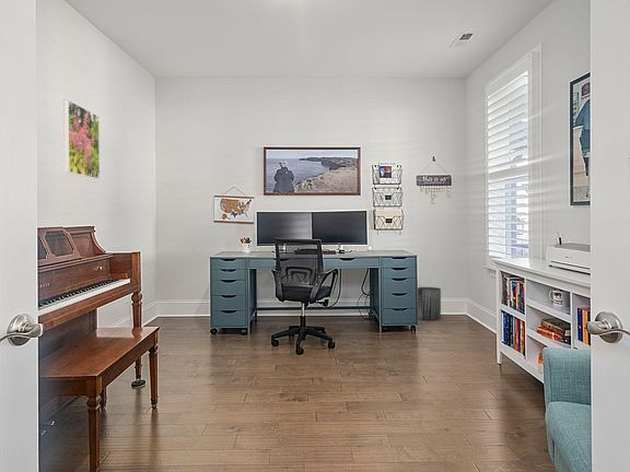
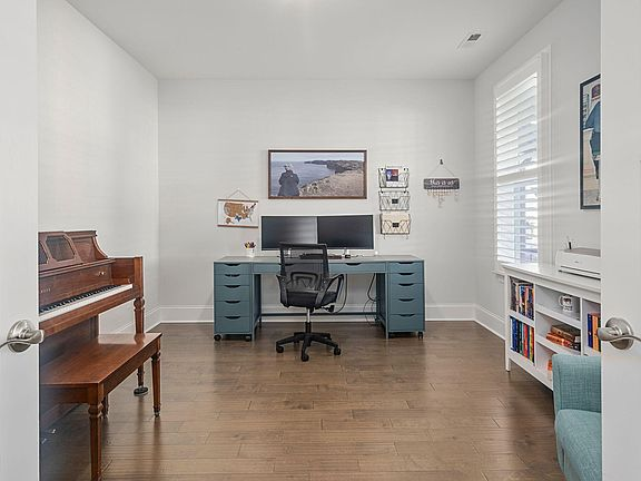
- trash can (429, 303)
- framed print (82, 142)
